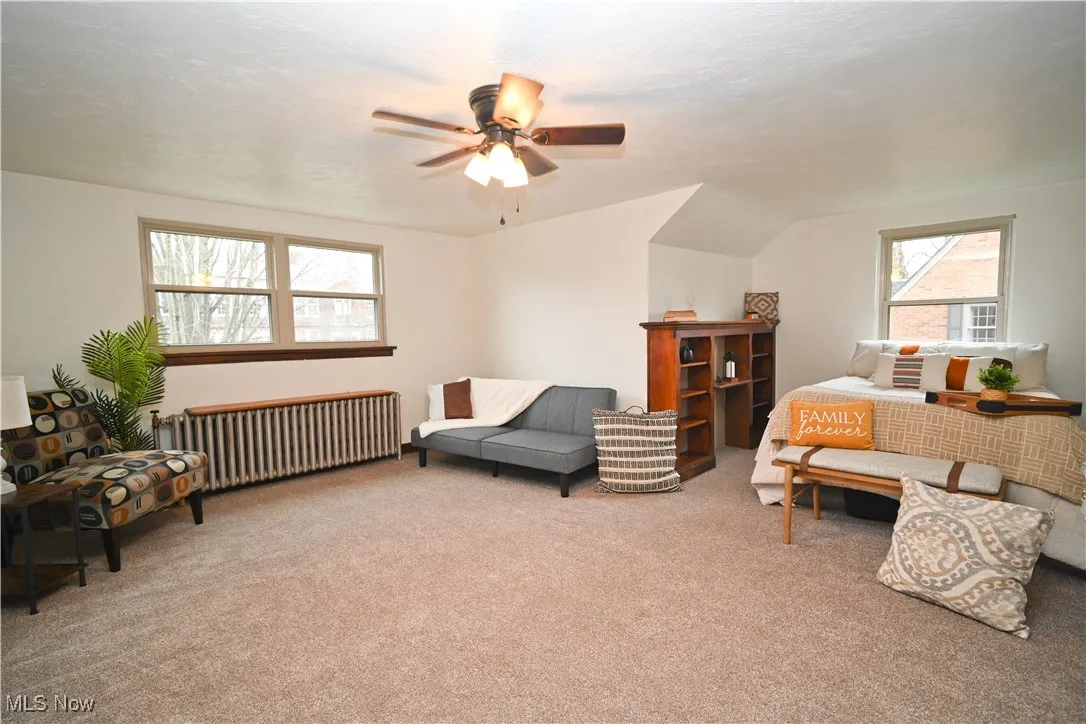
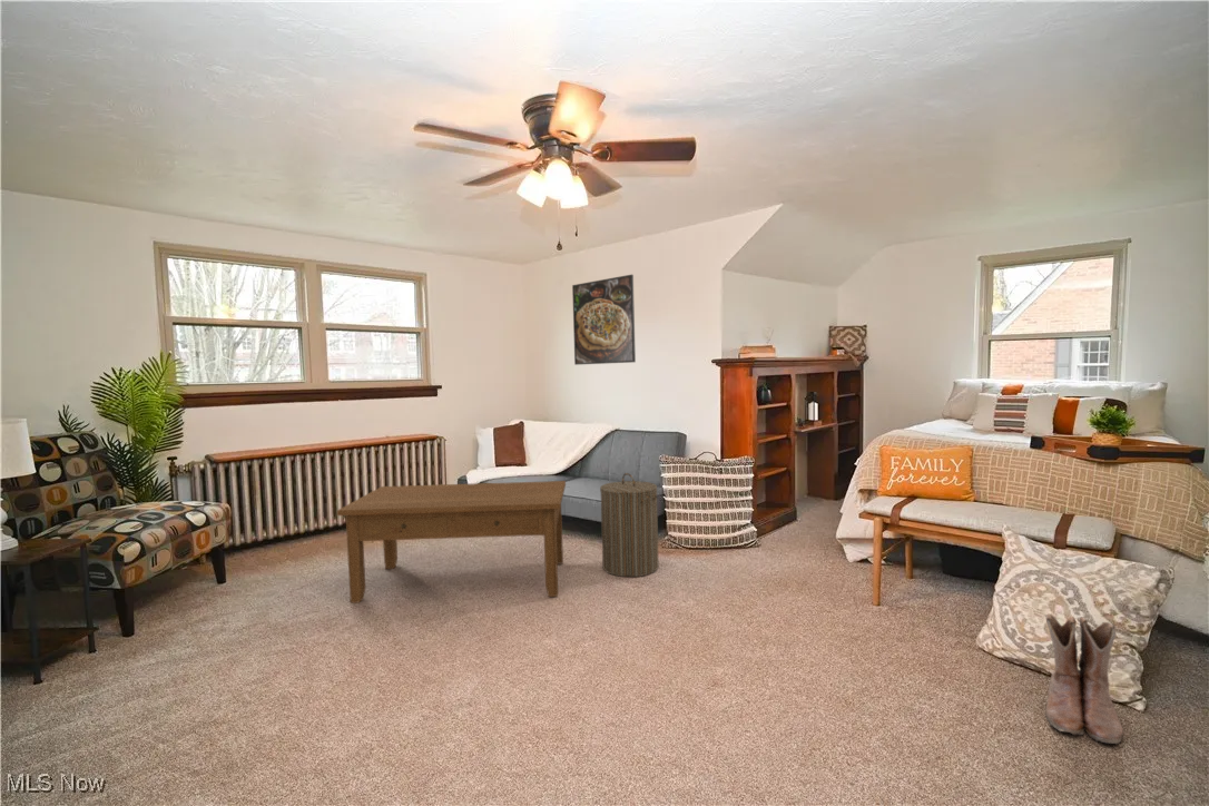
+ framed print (602, 322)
+ laundry hamper (629, 520)
+ coffee table (463, 537)
+ boots (1082, 671)
